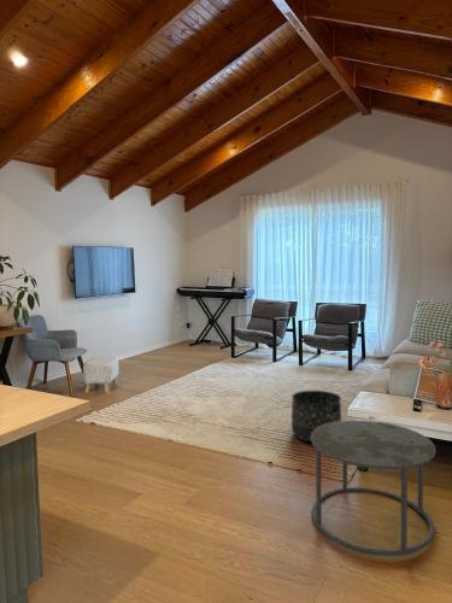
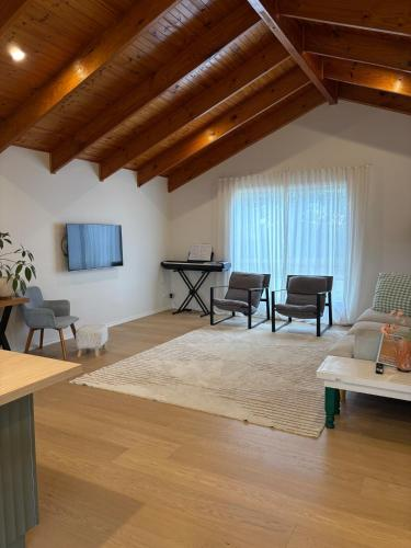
- basket (316, 416)
- side table (370, 488)
